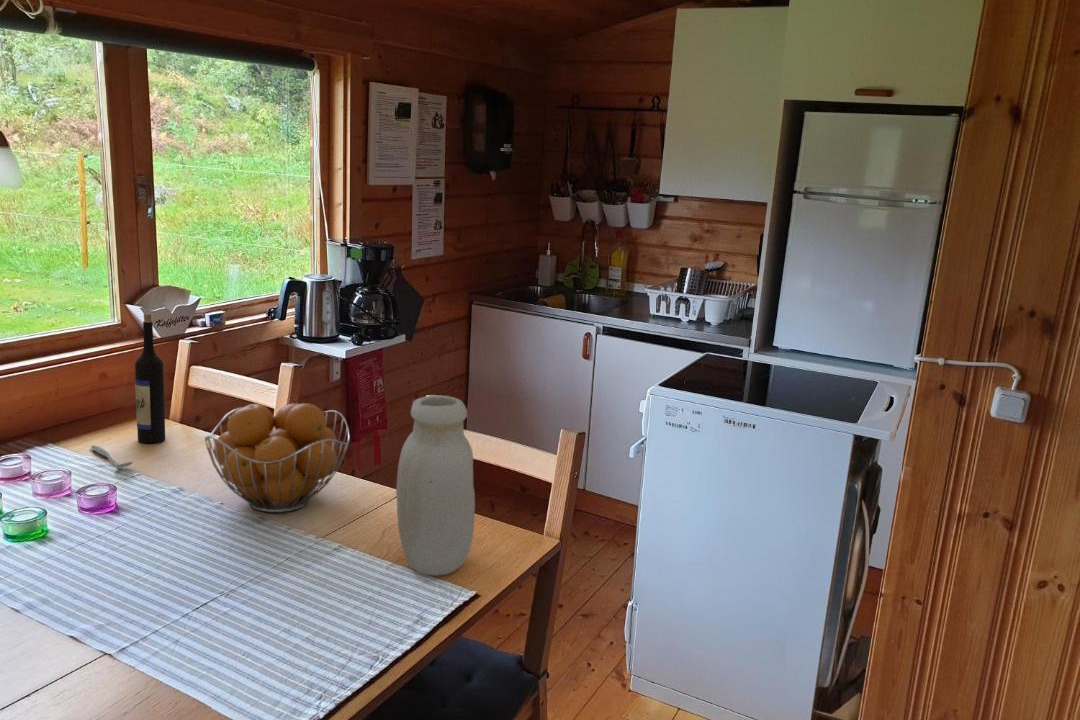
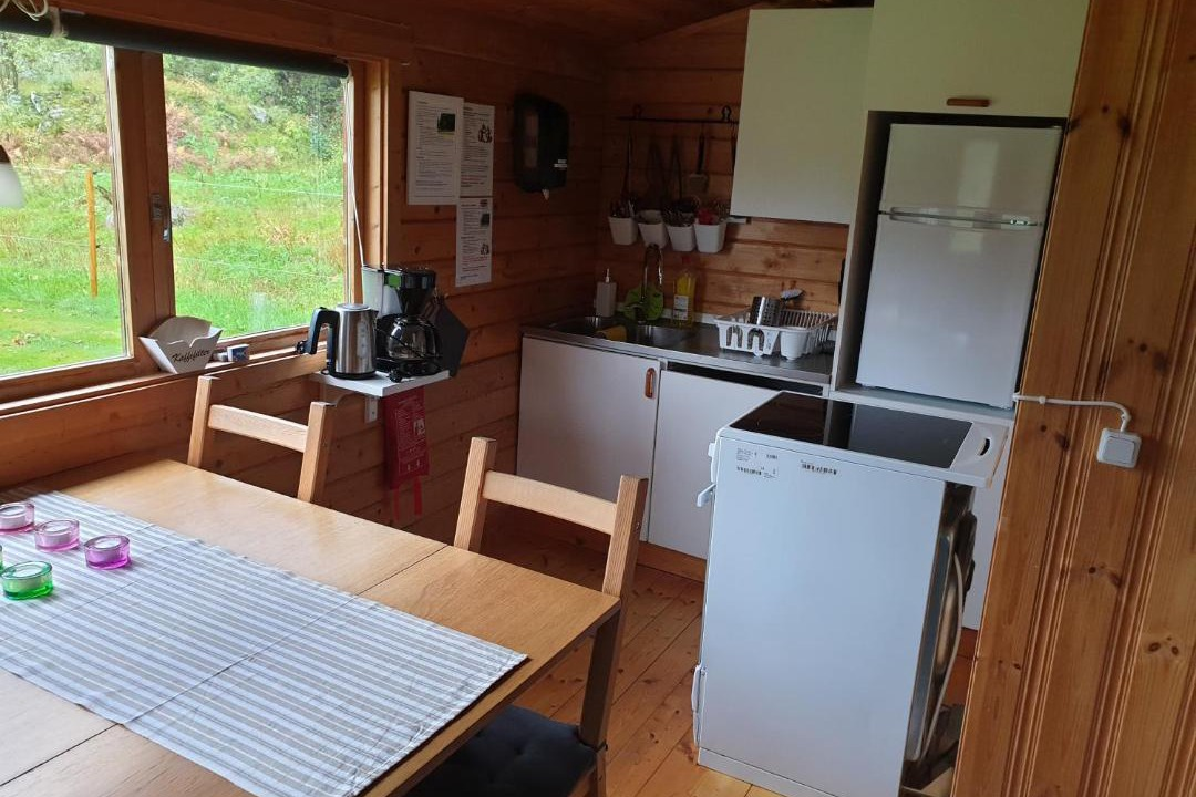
- spoon (109, 455)
- wine bottle (149, 377)
- jar (437, 483)
- fruit basket (279, 453)
